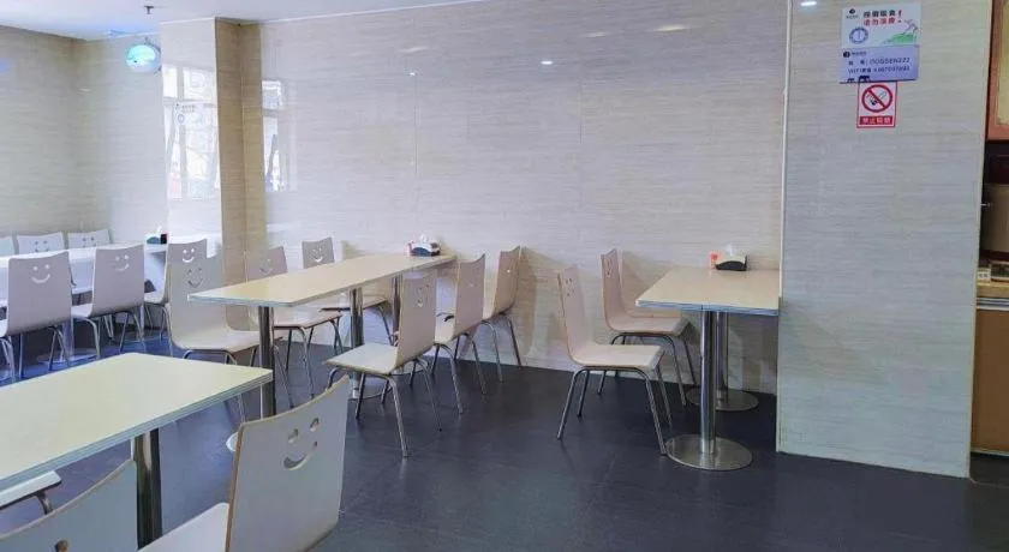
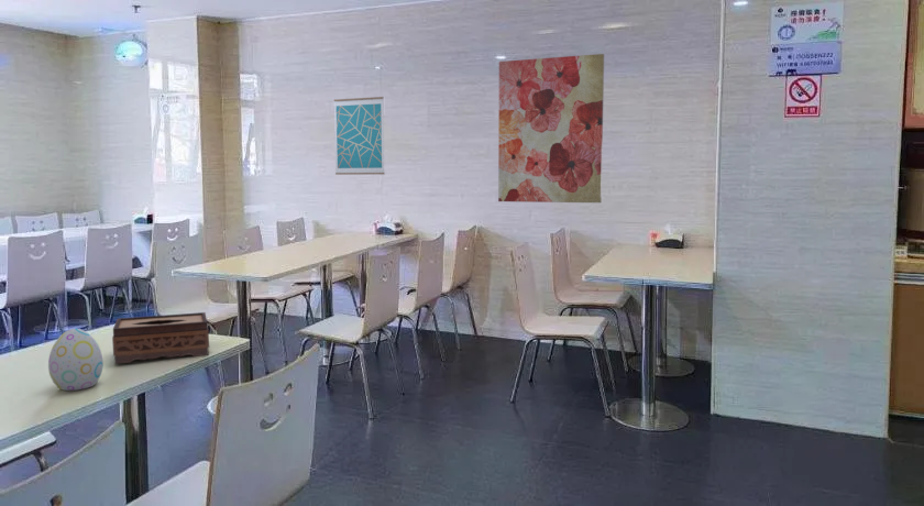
+ wall art (549, 131)
+ wall art (359, 136)
+ decorative egg (75, 358)
+ tissue box (162, 337)
